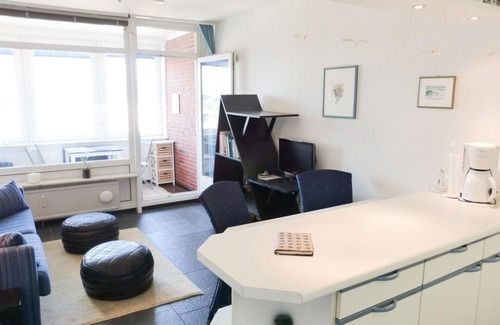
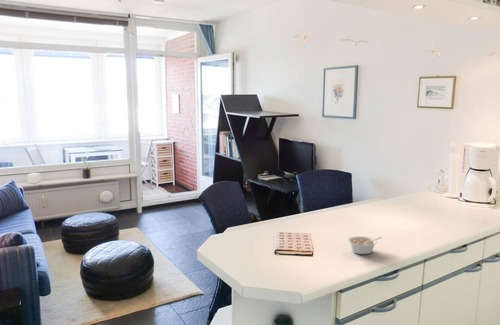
+ legume (362, 244)
